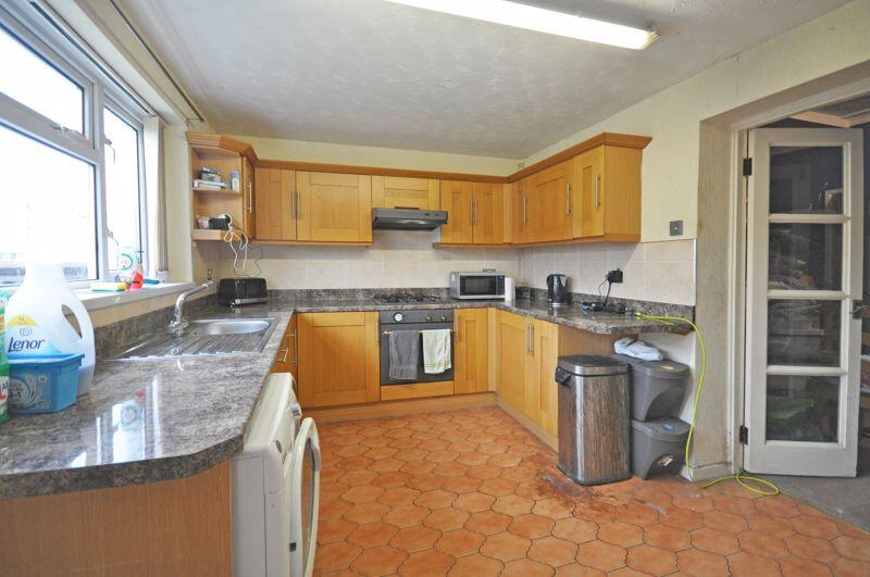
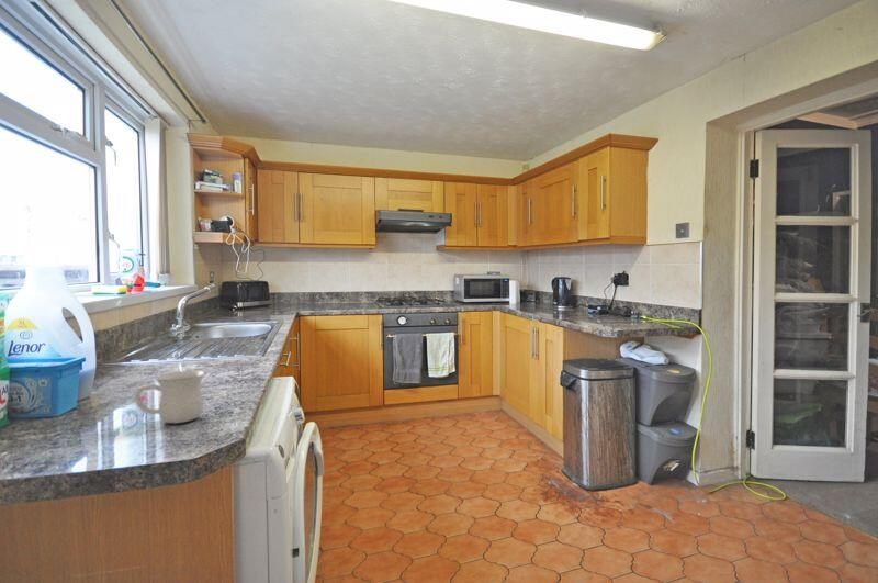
+ mug (170, 399)
